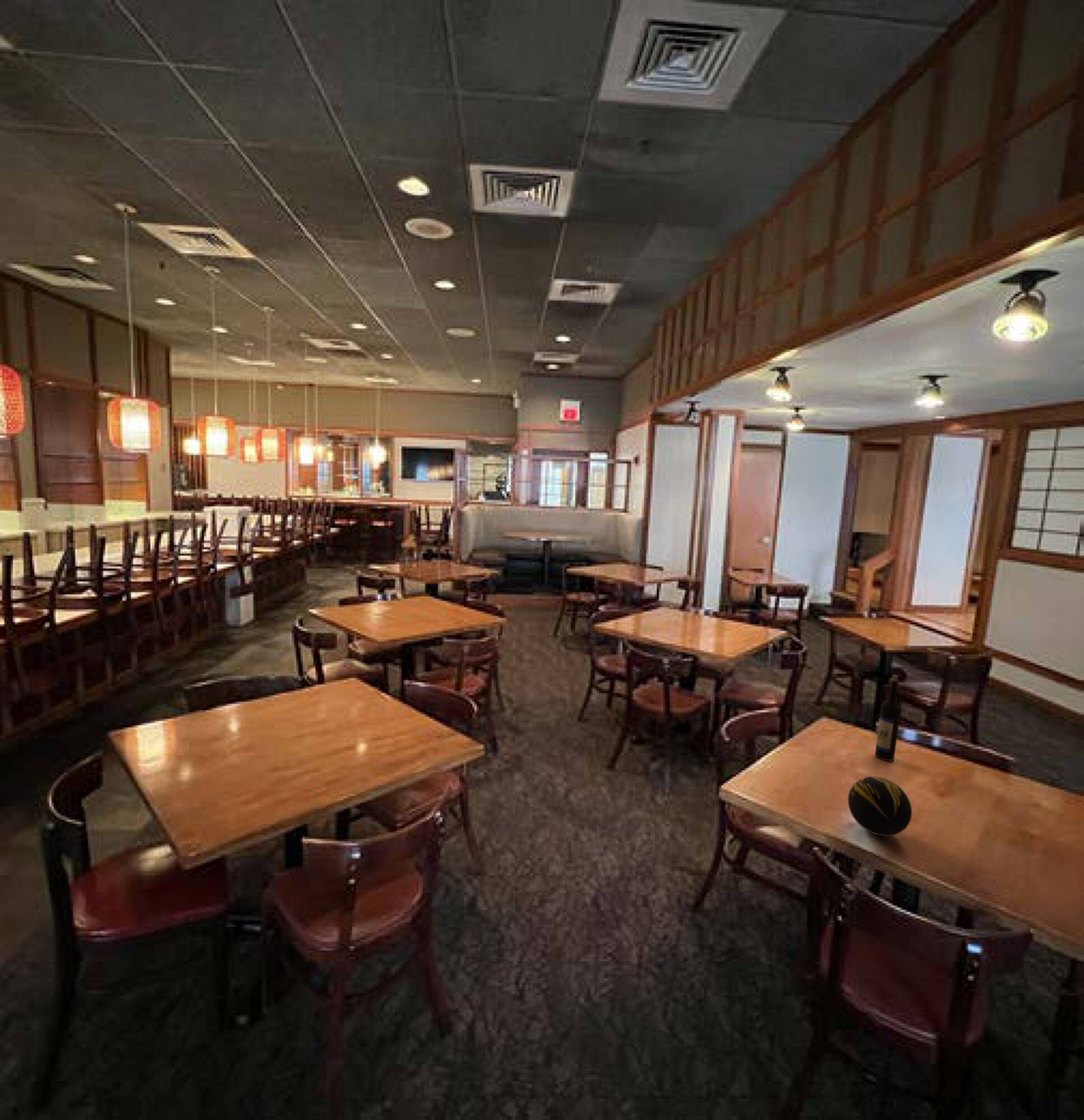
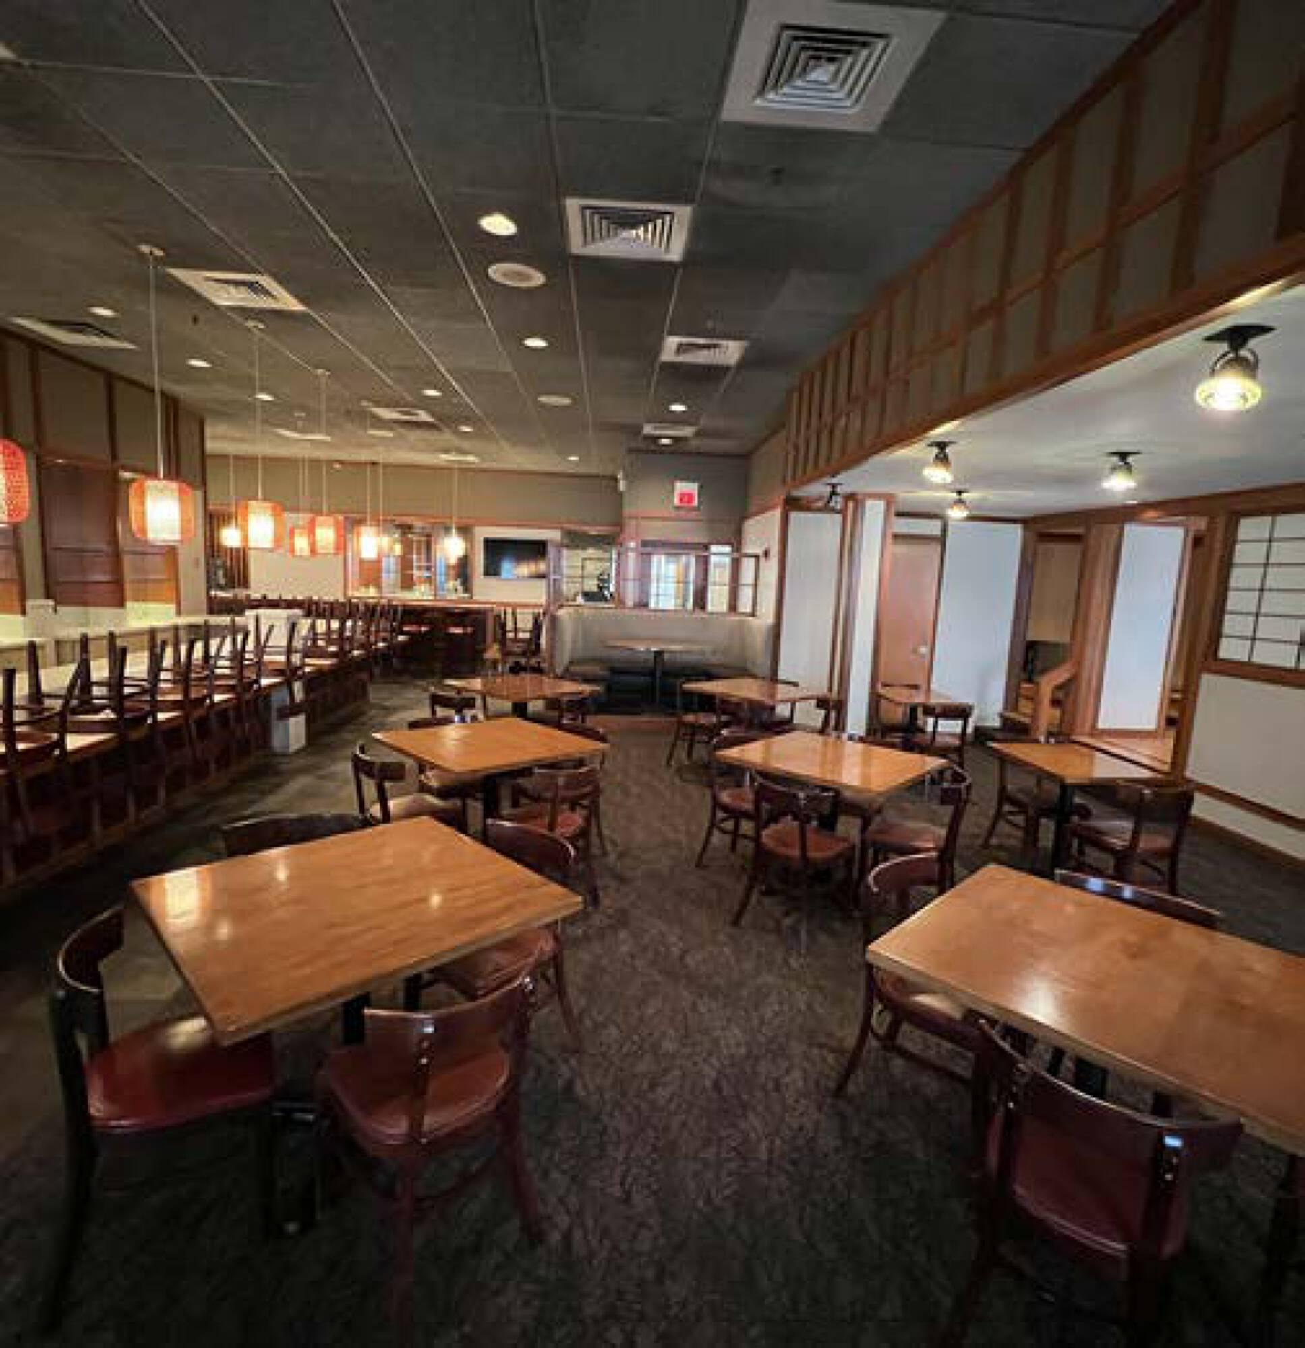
- decorative orb (879, 805)
- wine bottle (890, 716)
